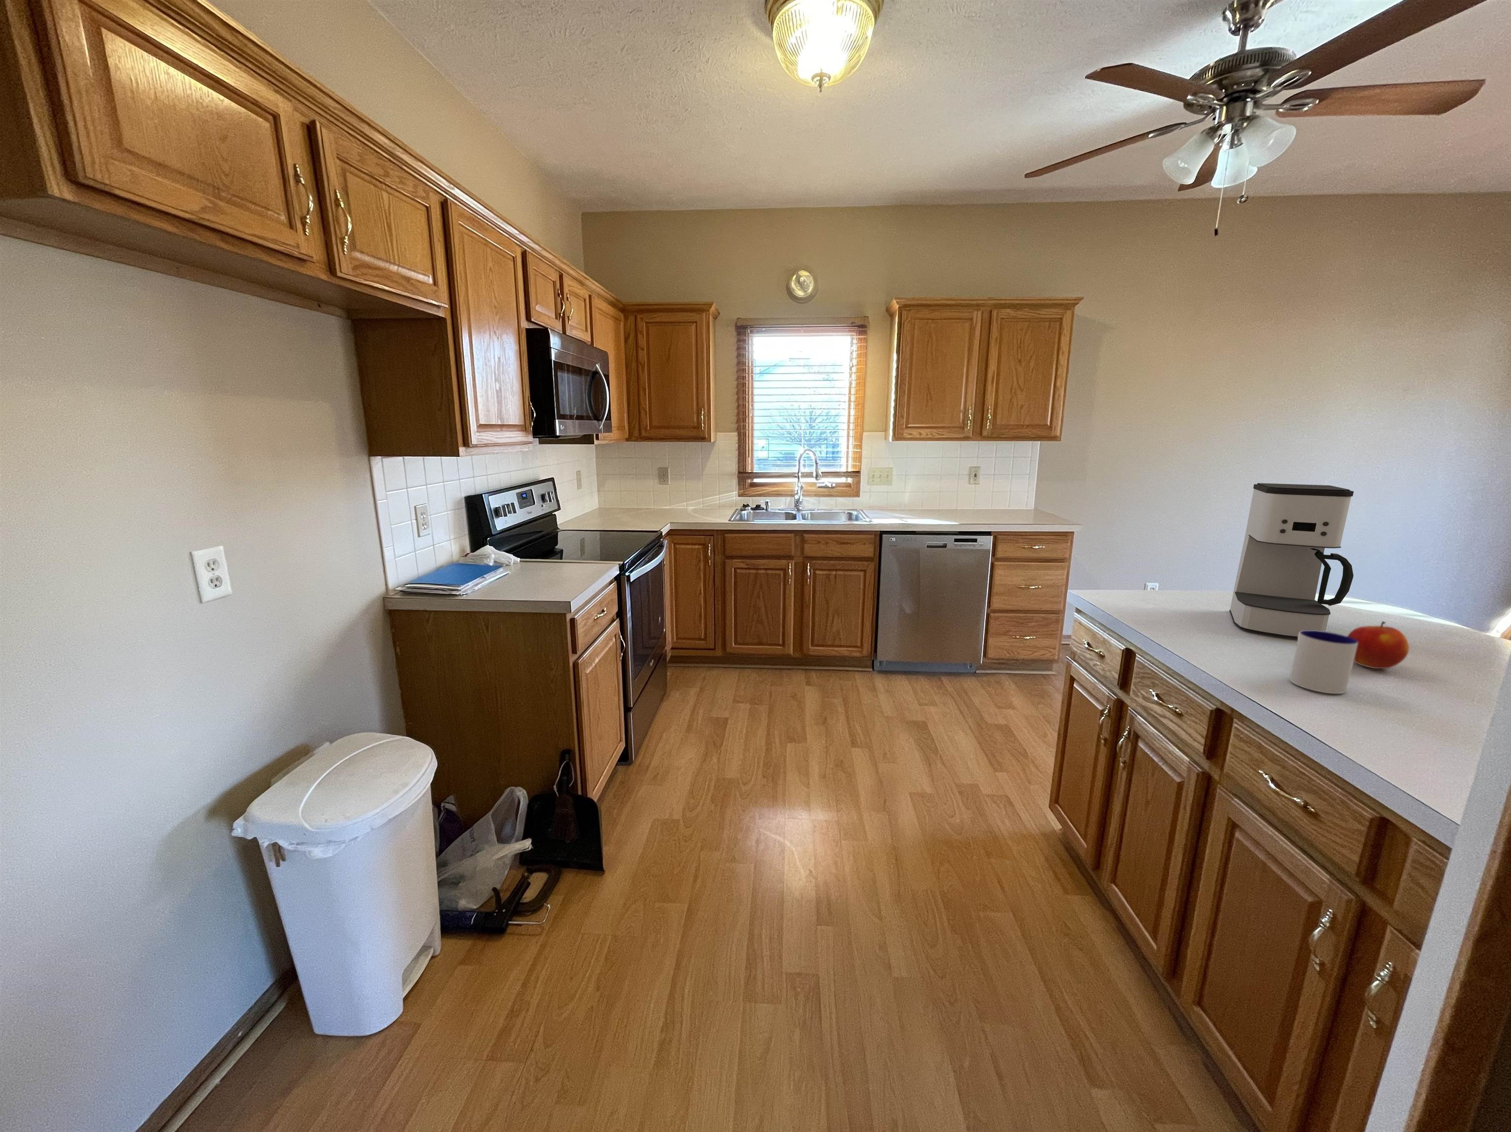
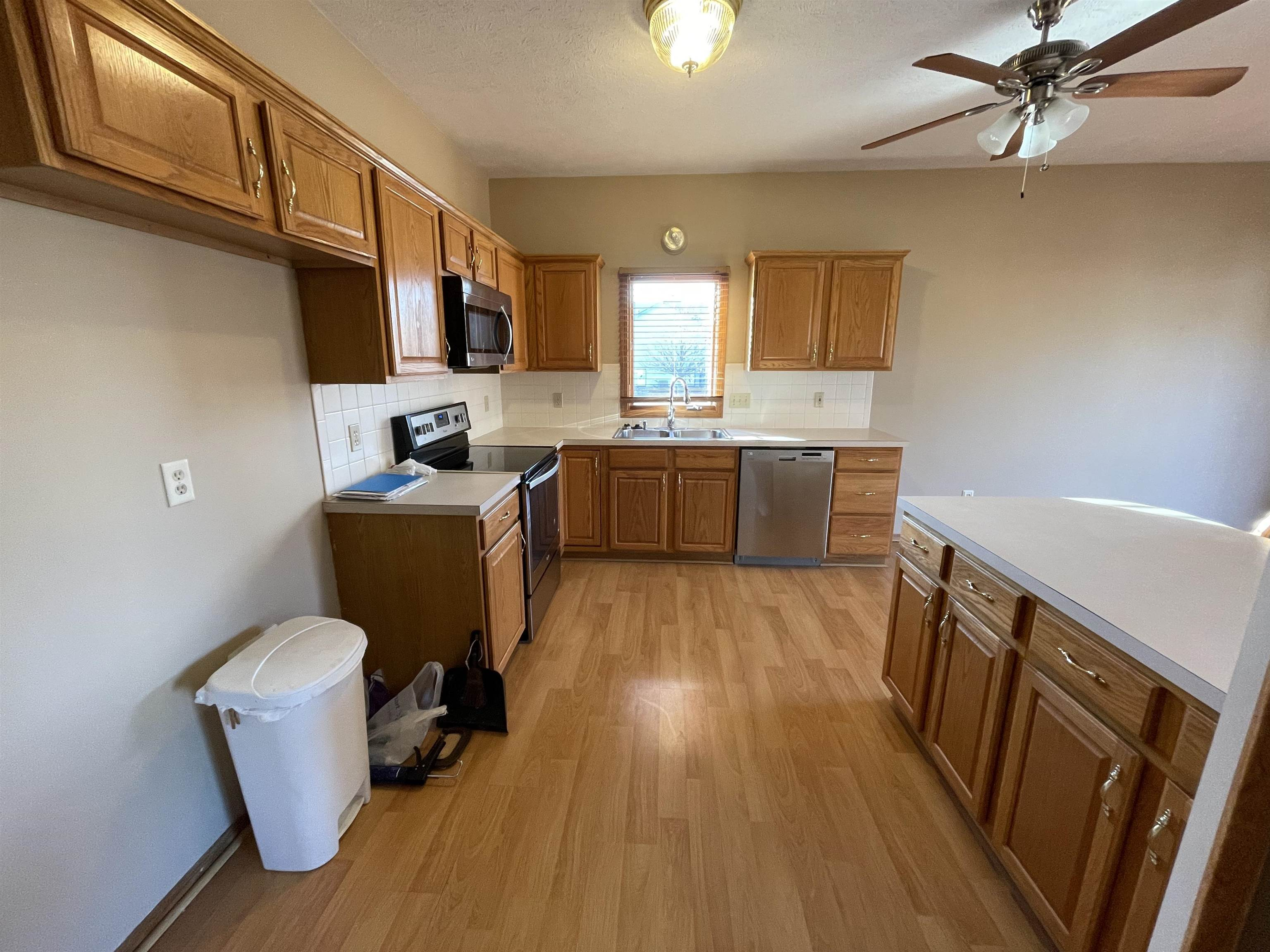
- apple (1377, 643)
- mug (1321, 659)
- coffee maker (1296, 559)
